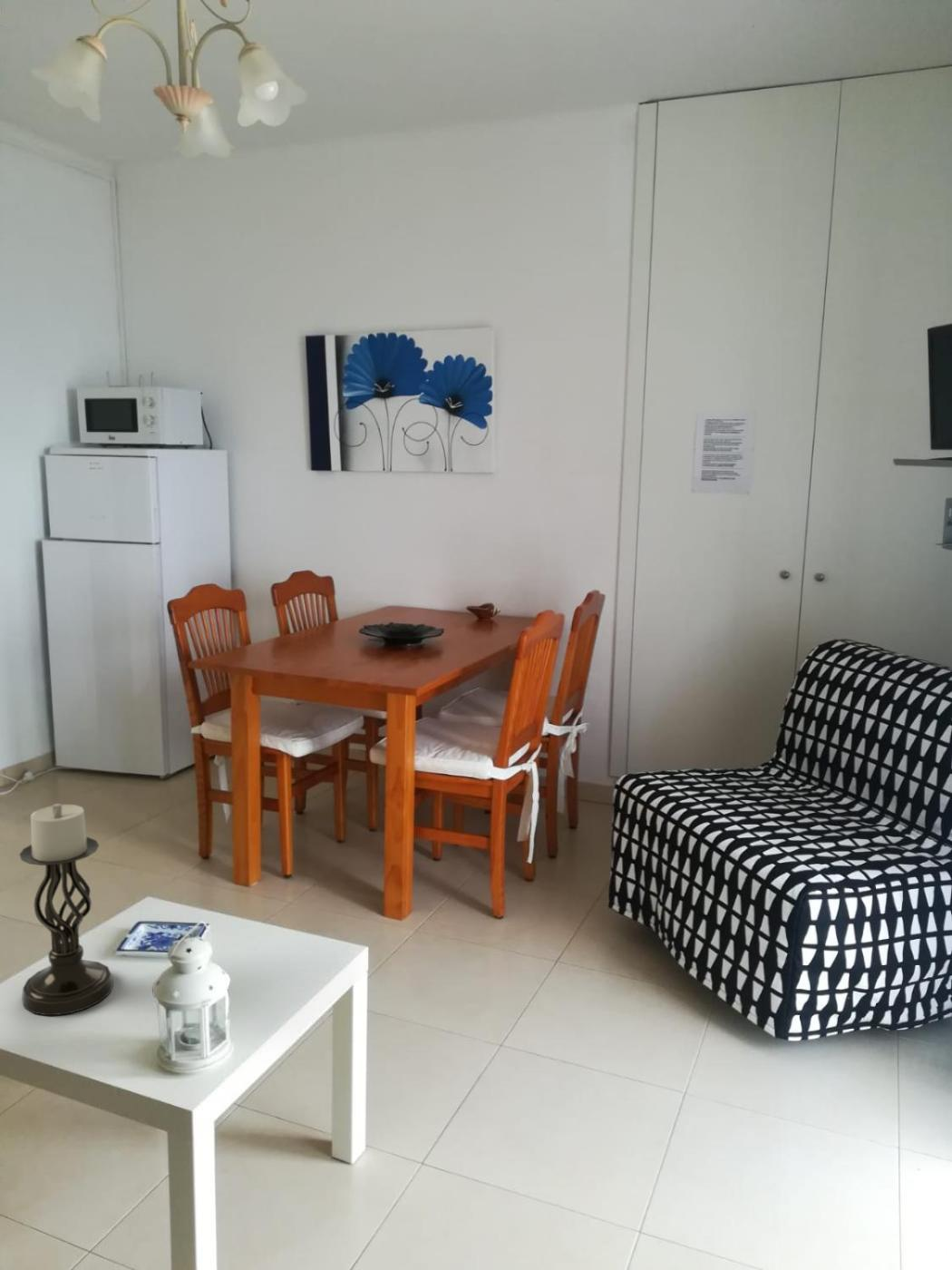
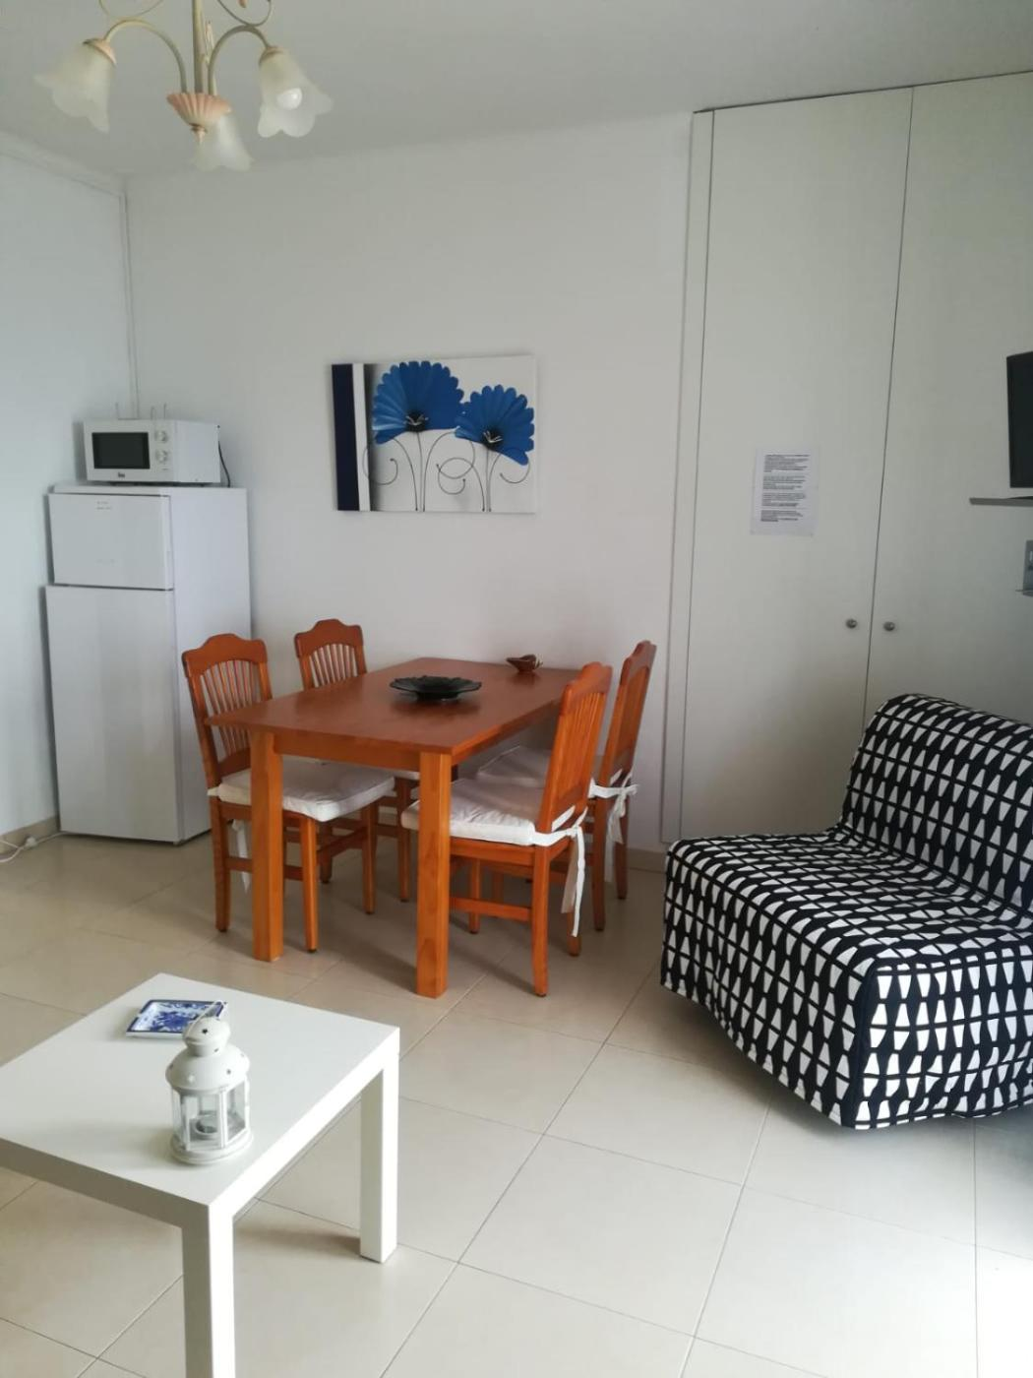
- candle holder (63, 901)
